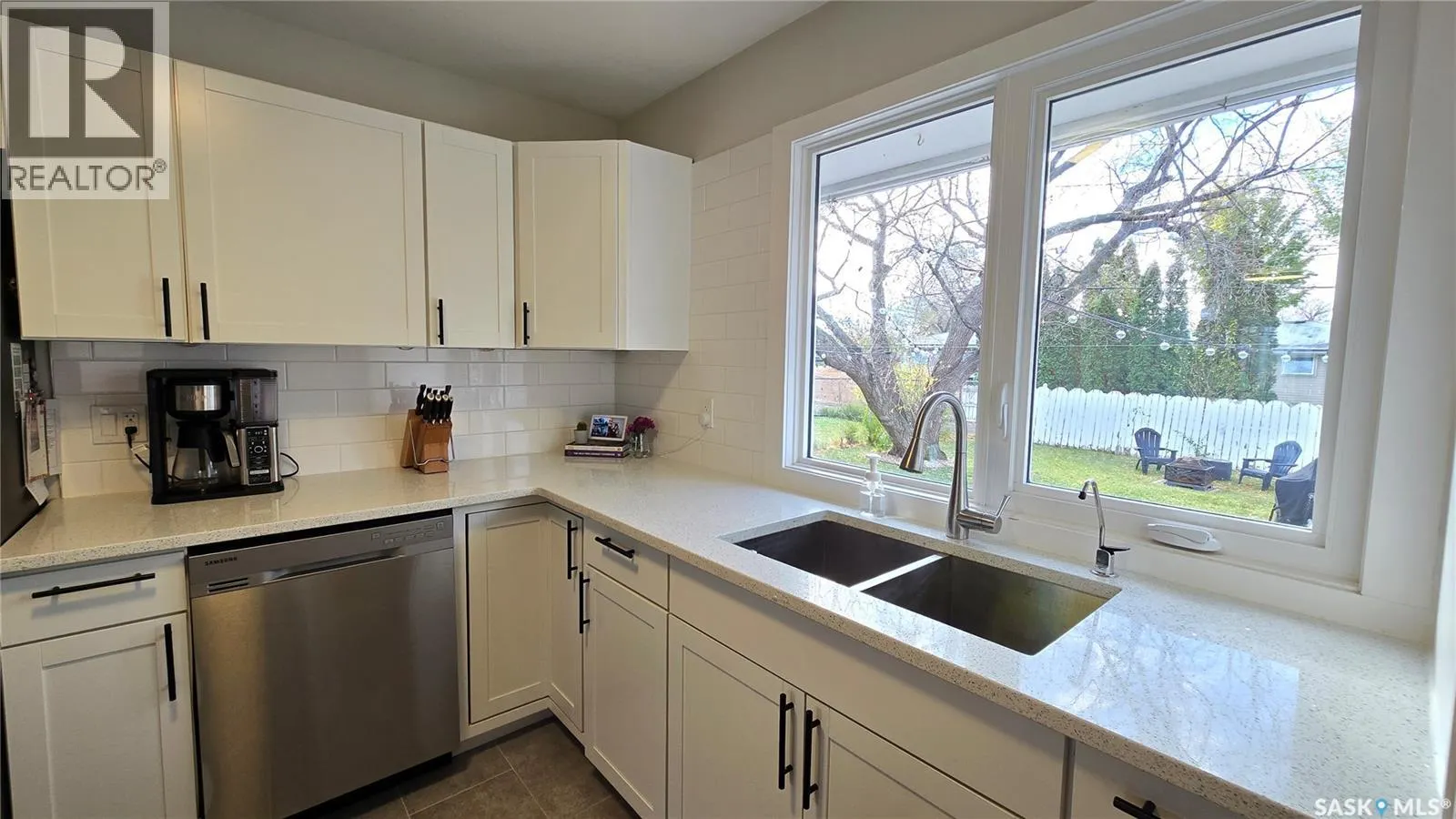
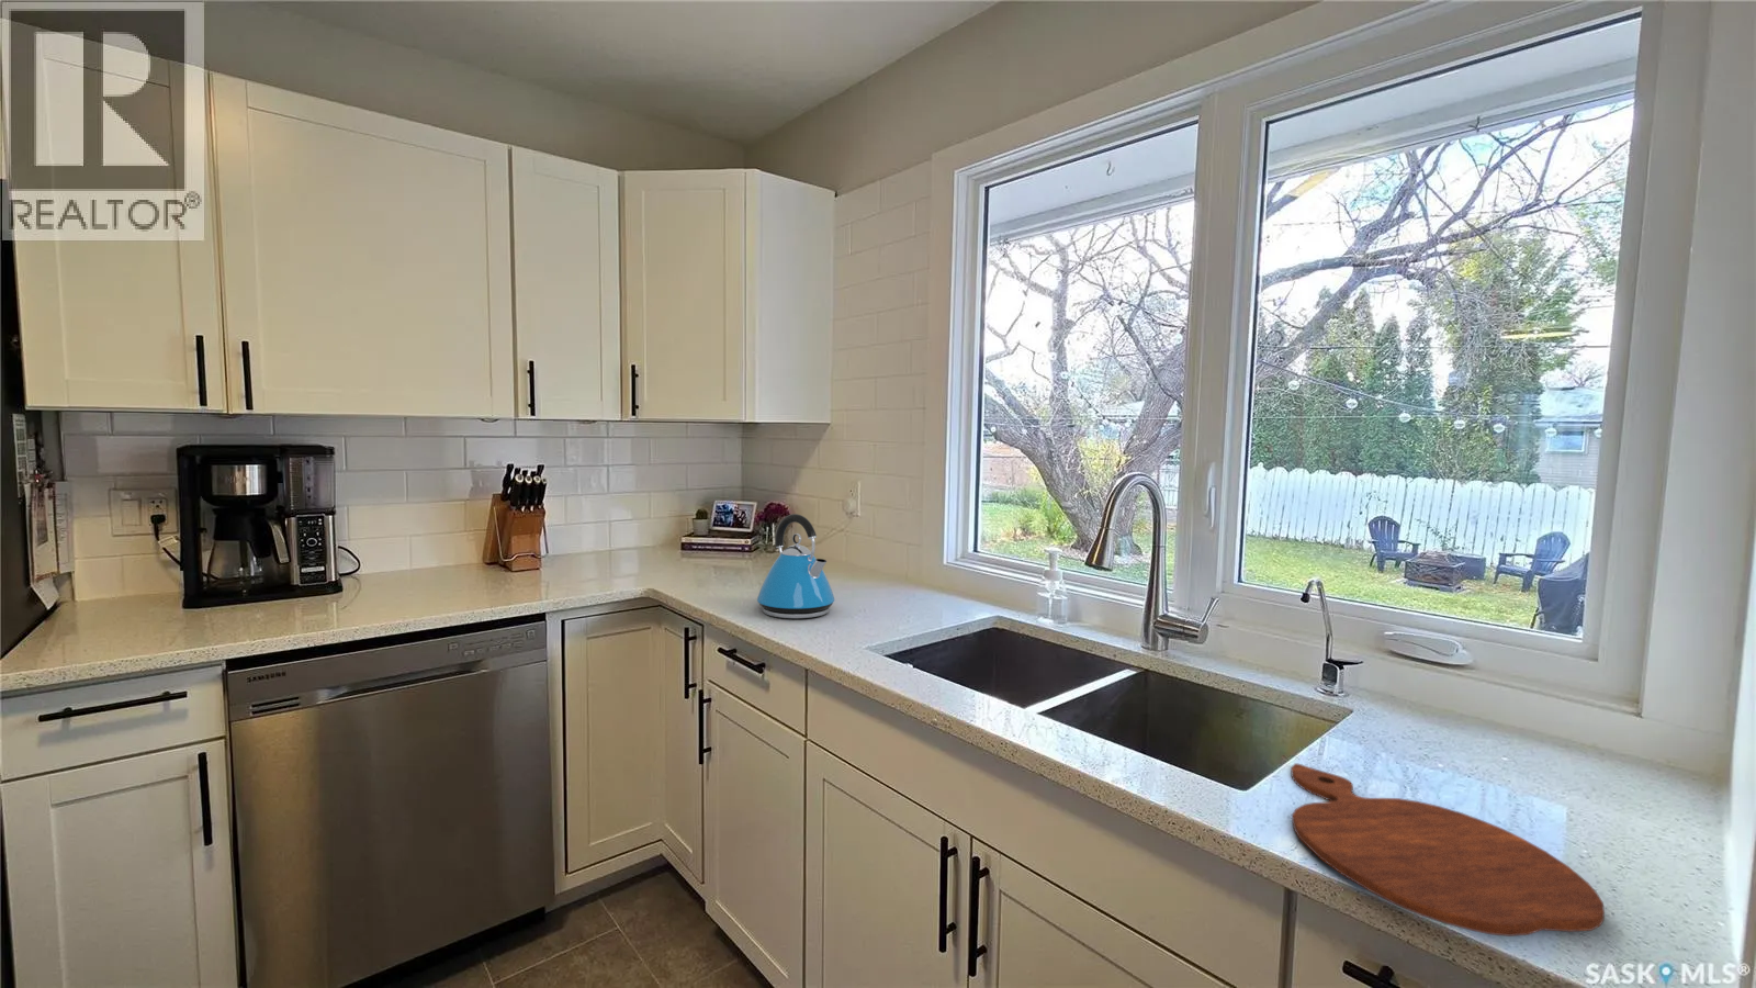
+ cutting board (1397, 831)
+ kettle (795, 562)
